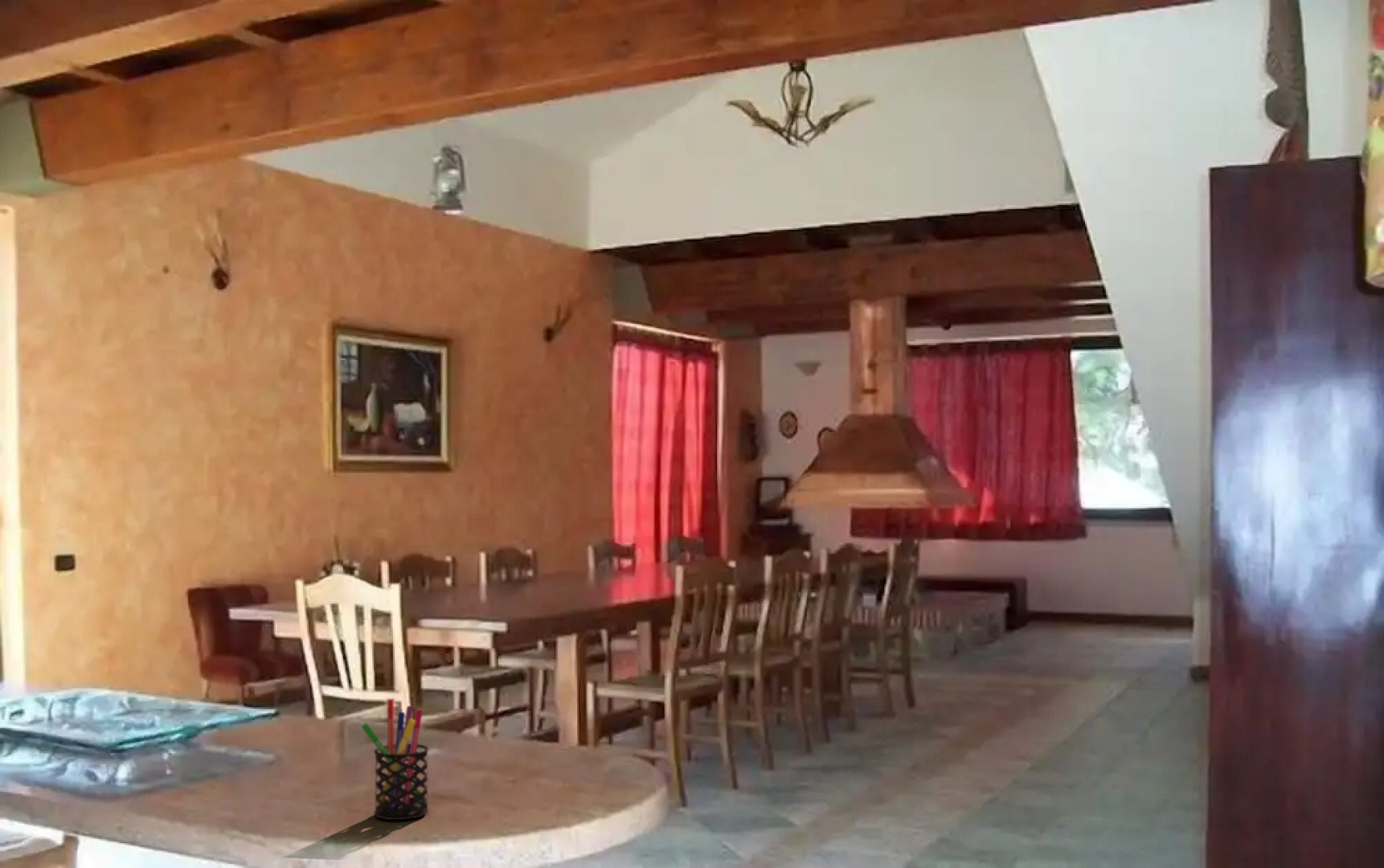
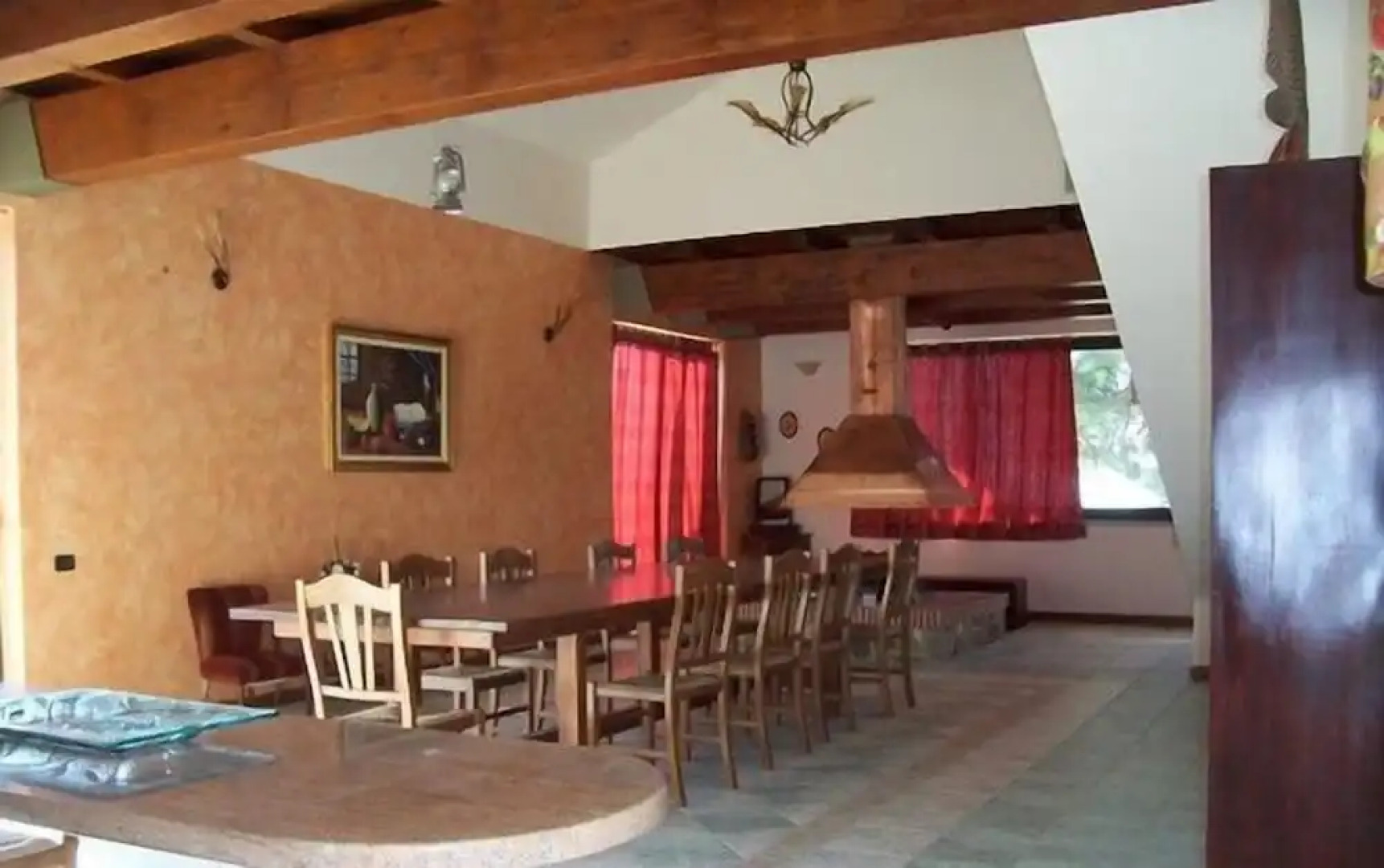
- pen holder (394, 757)
